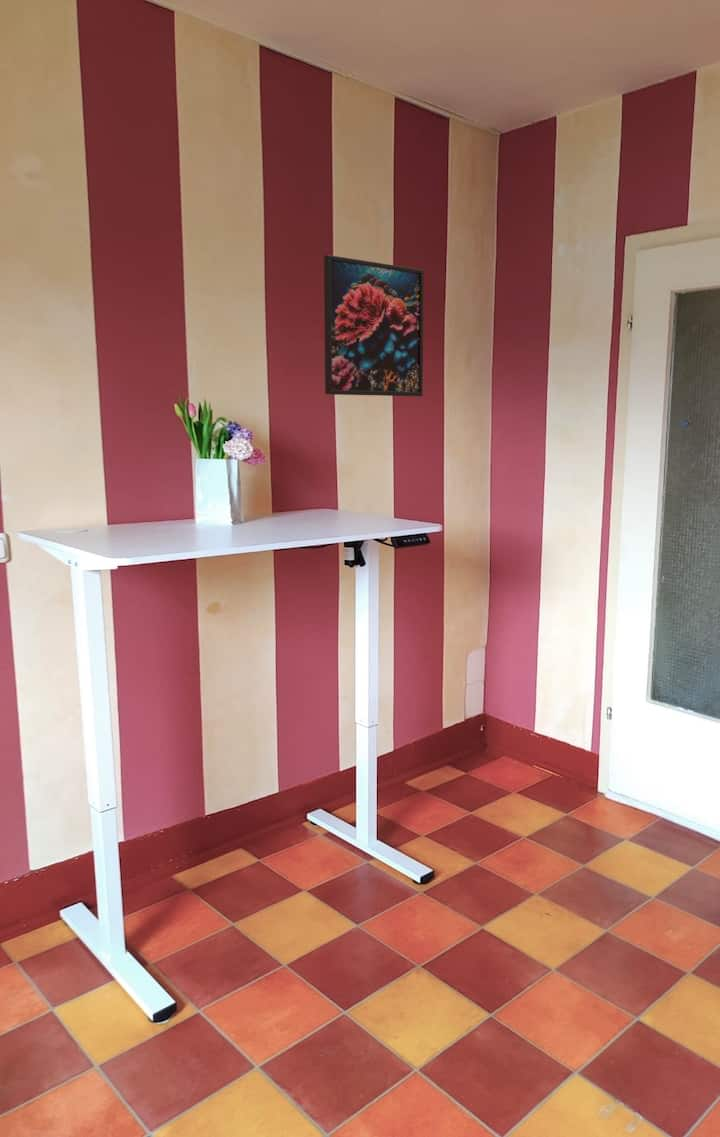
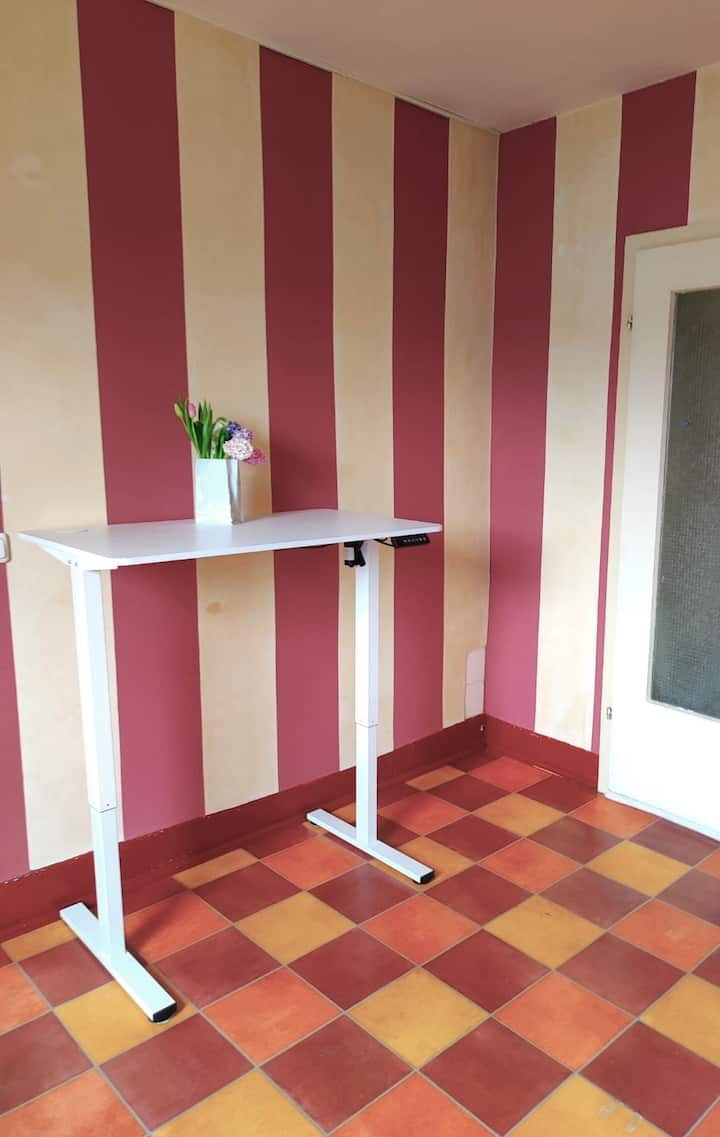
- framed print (376, 330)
